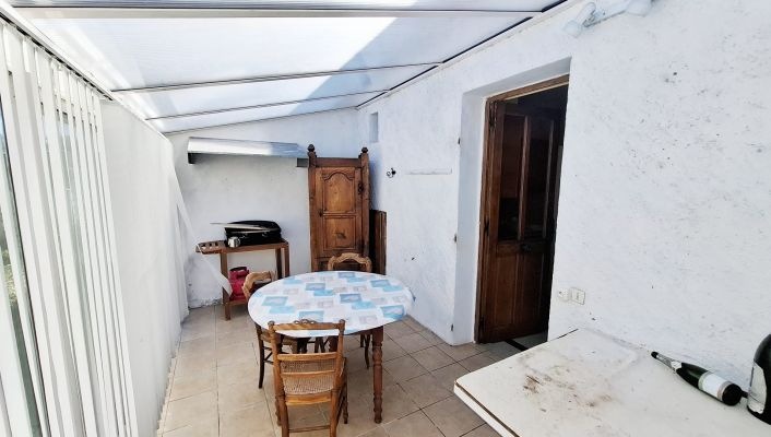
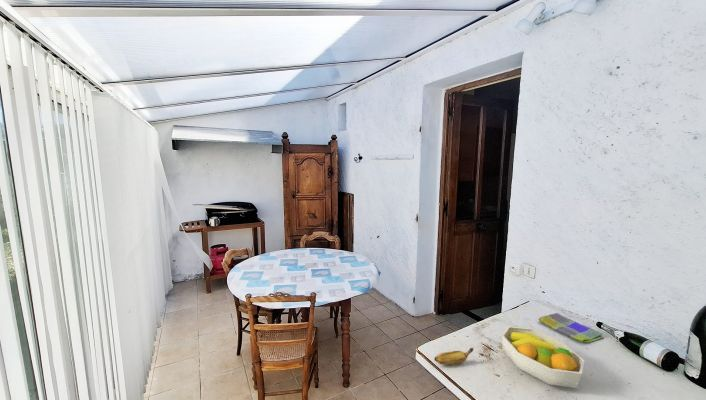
+ banana (453, 356)
+ fruit bowl (539, 352)
+ dish towel (568, 326)
